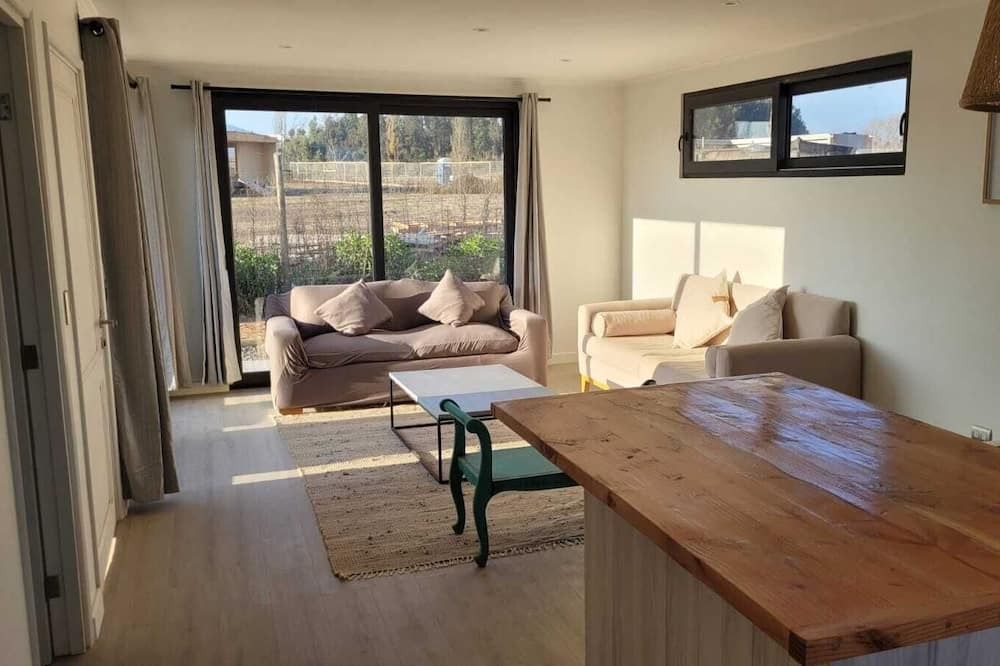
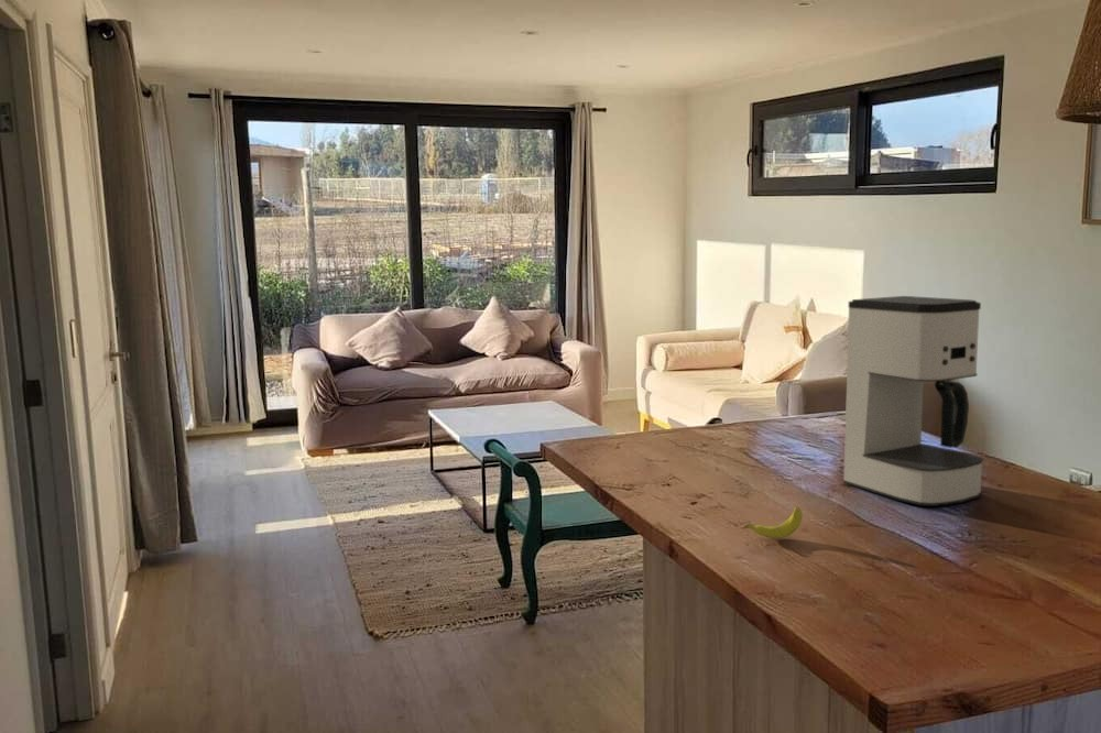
+ banana (772, 526)
+ coffee maker (922, 395)
